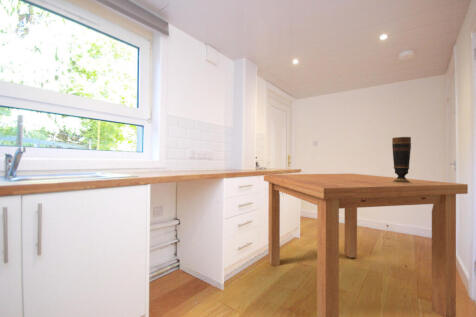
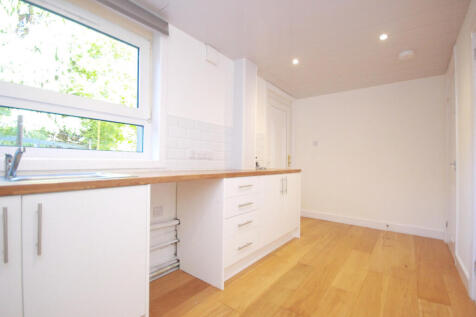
- vase (401, 159)
- dining table (345, 230)
